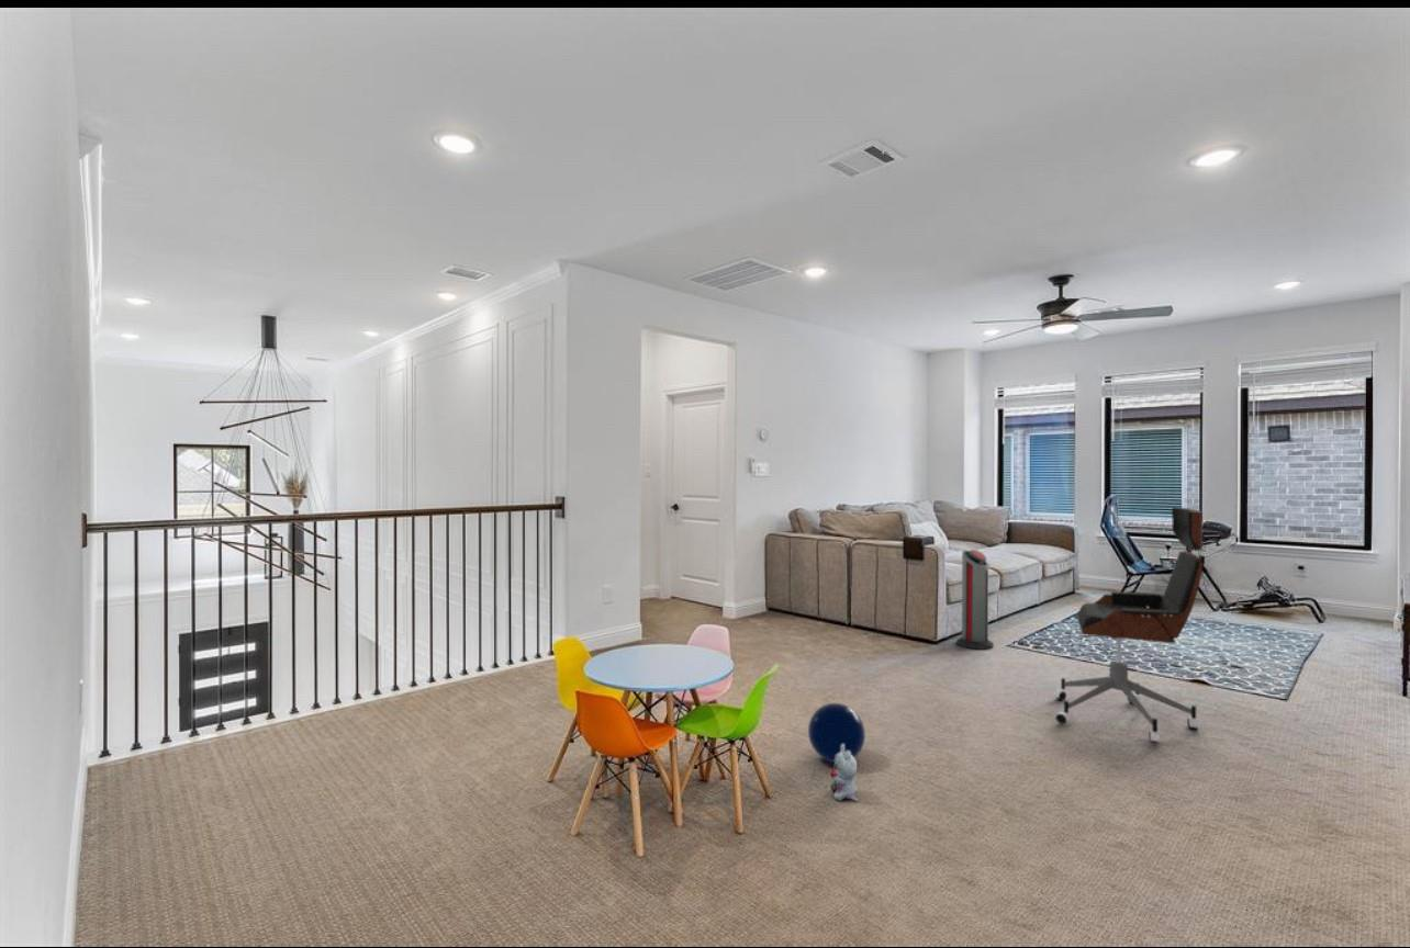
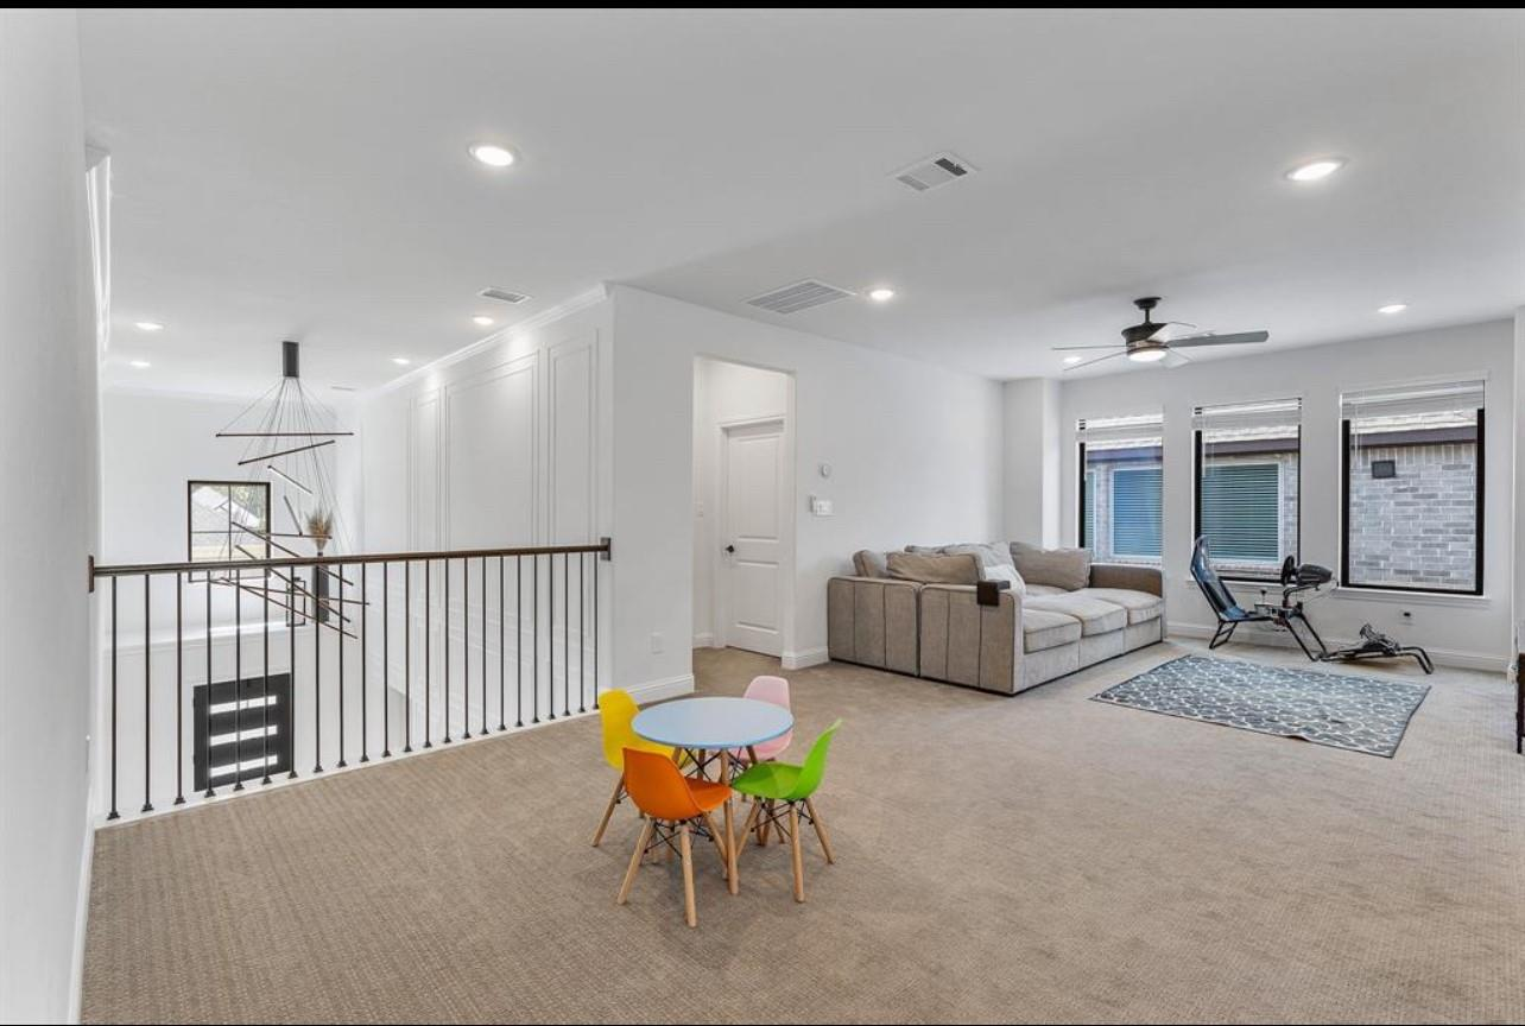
- office chair (1123, 612)
- plush toy (843, 770)
- air purifier (974, 597)
- ball (836, 732)
